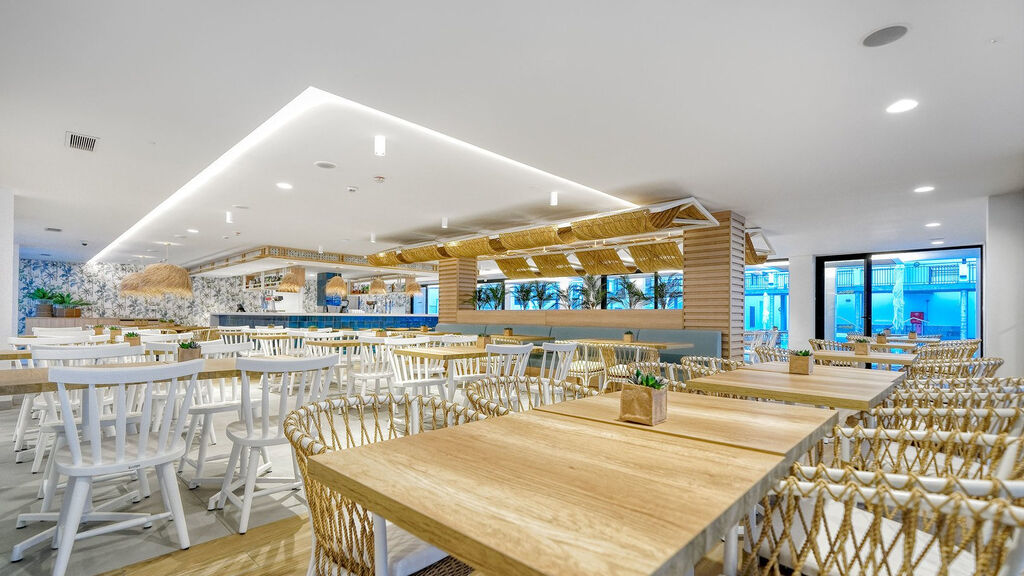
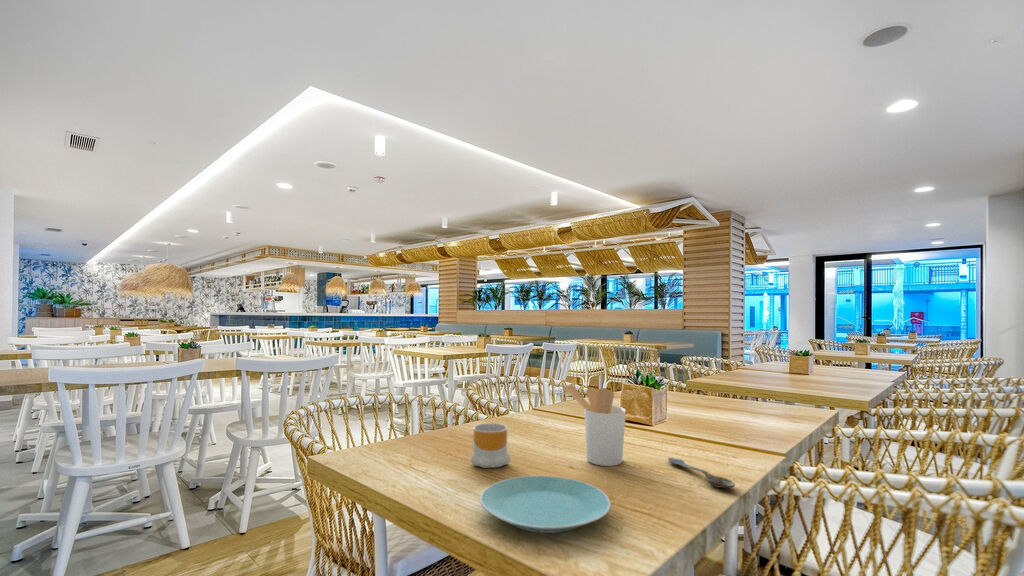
+ plate (544, 505)
+ spoon (697, 470)
+ mug (489, 443)
+ utensil holder (593, 421)
